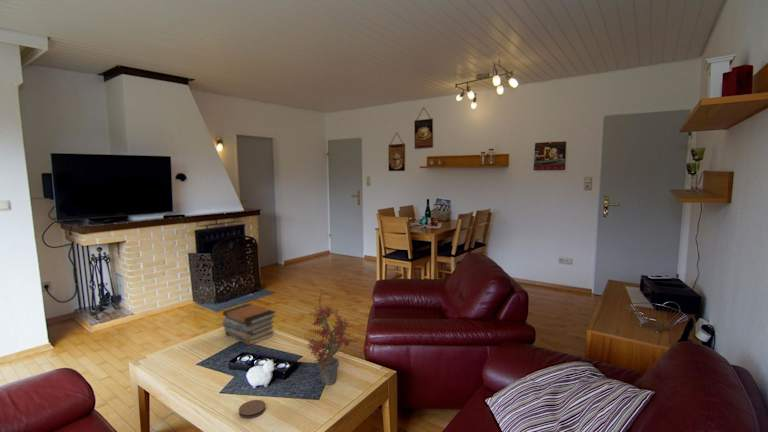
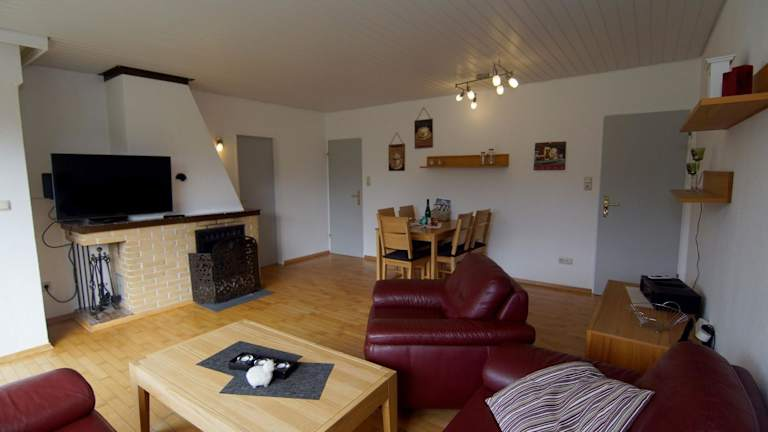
- potted plant (327, 336)
- coaster (252, 408)
- book stack (248, 323)
